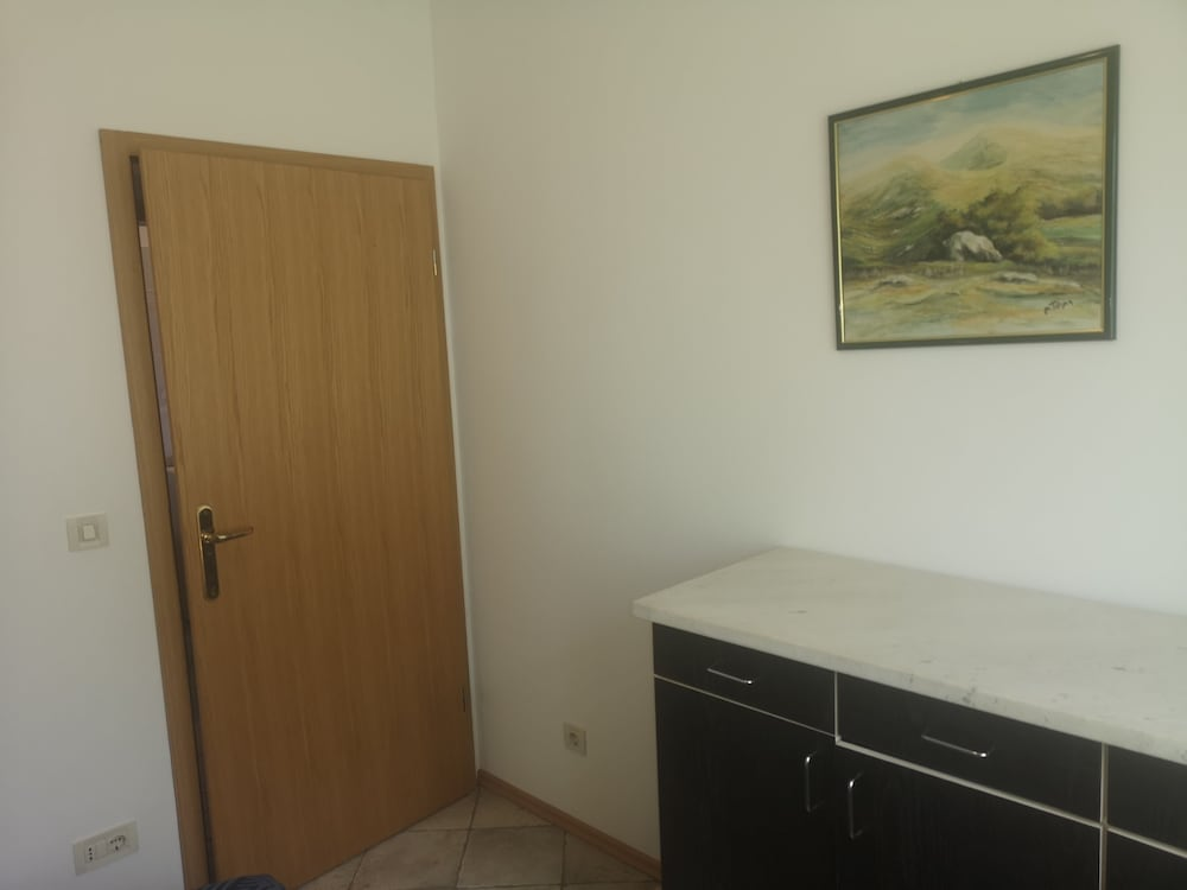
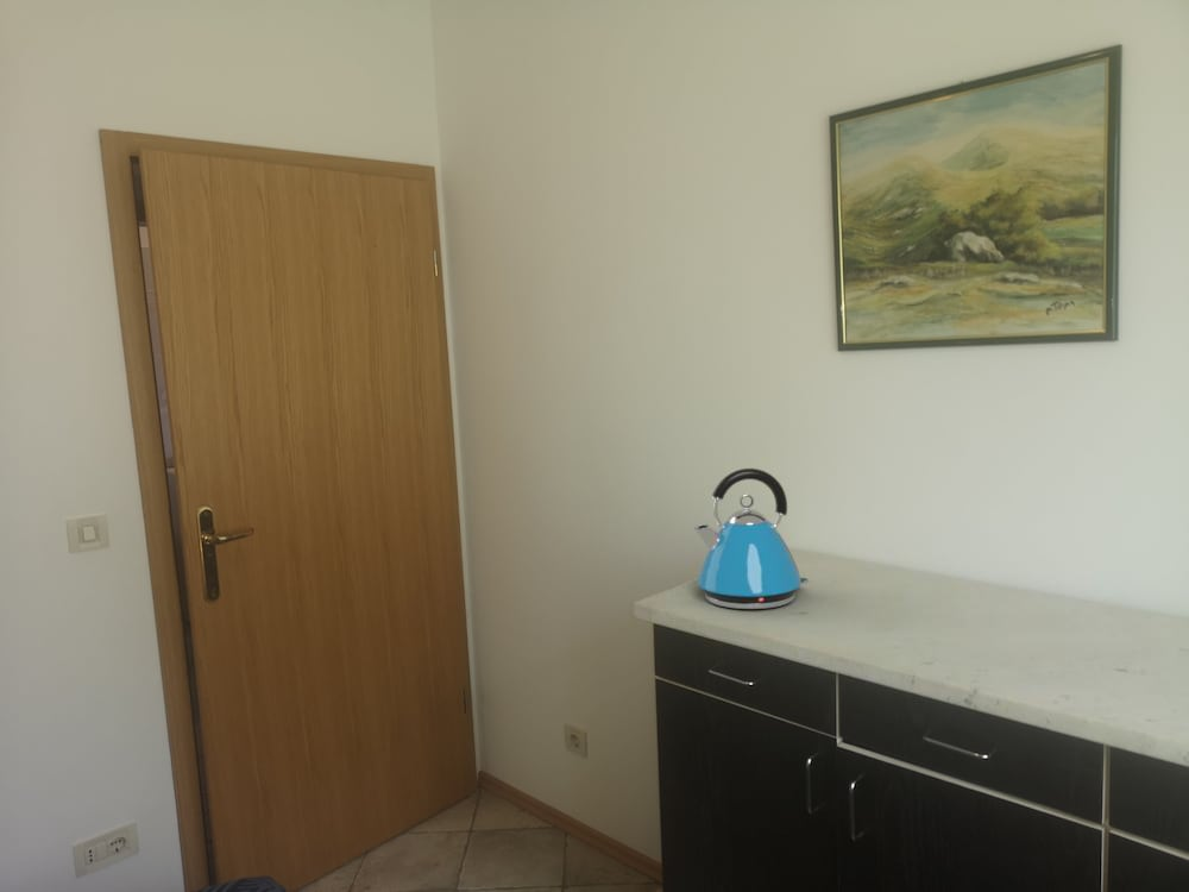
+ kettle (750, 532)
